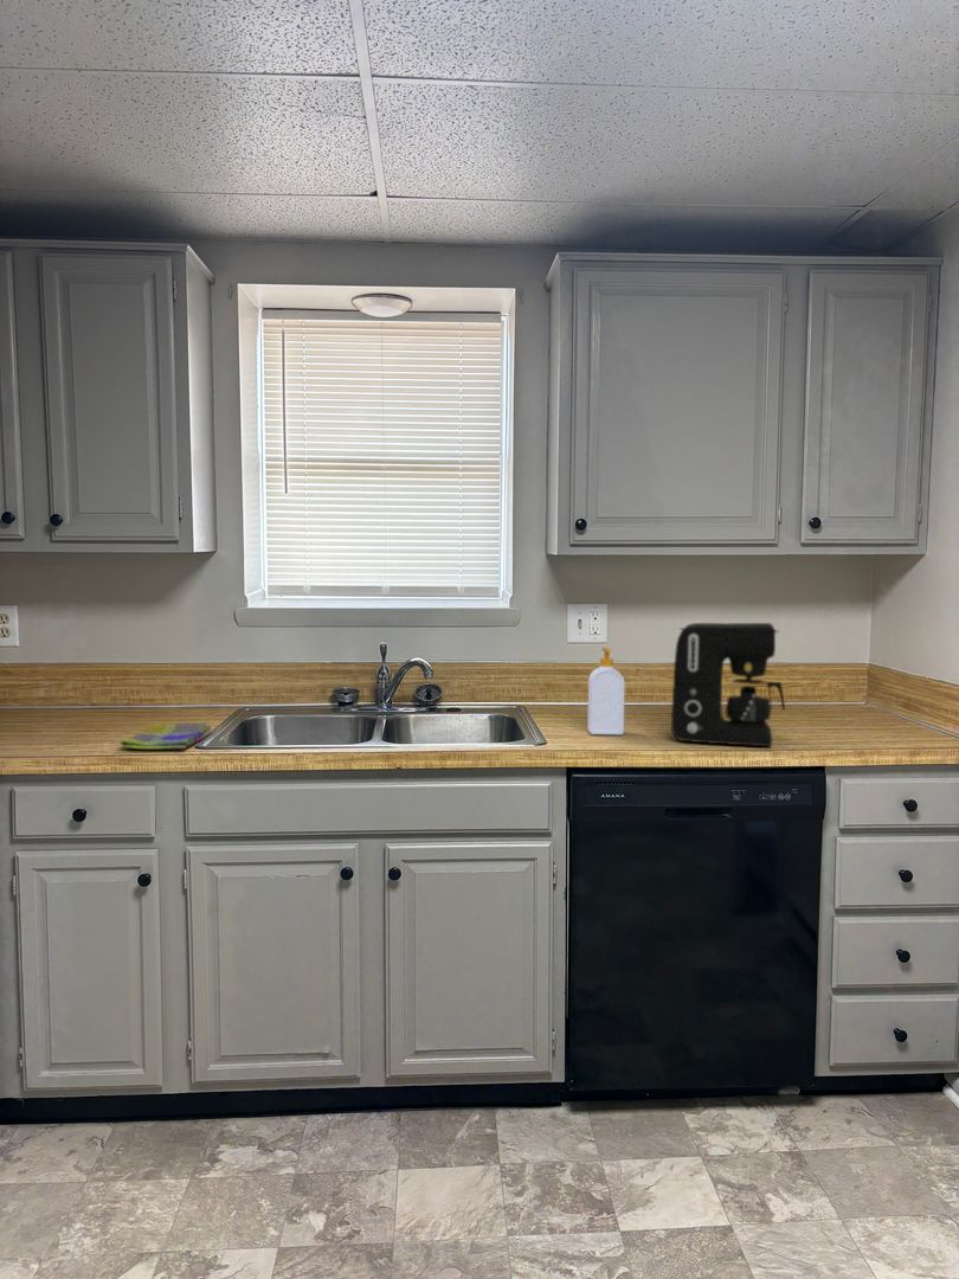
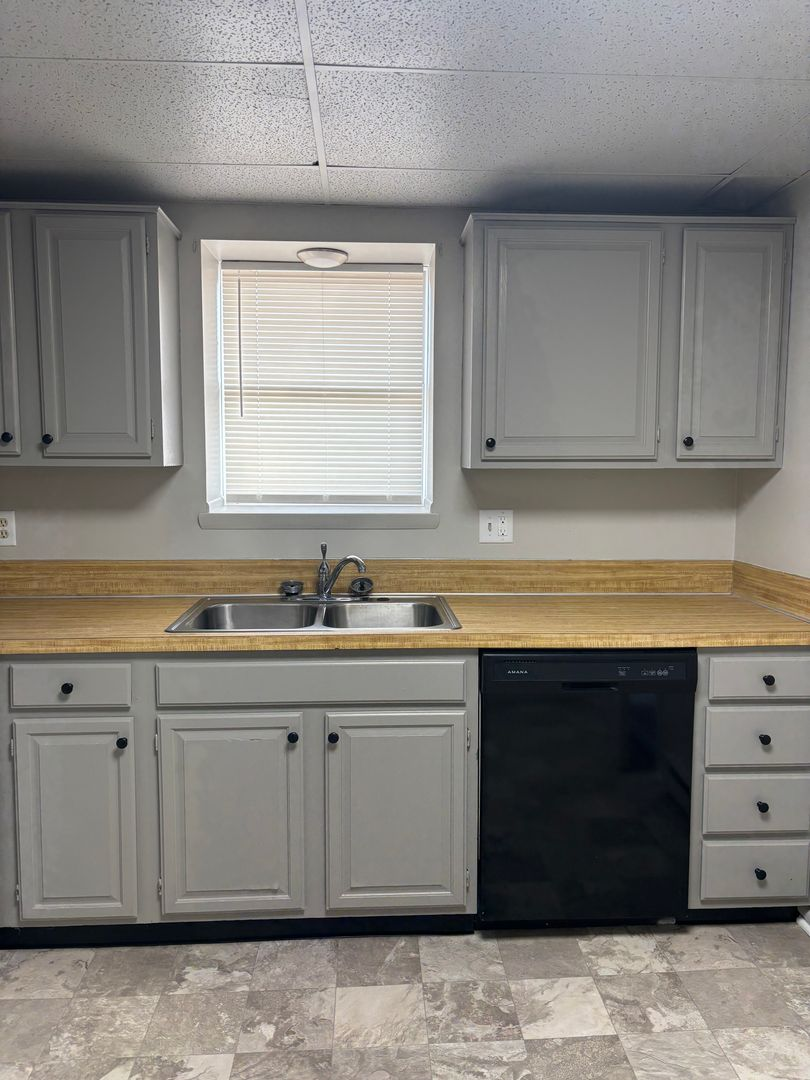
- coffee maker (732, 681)
- dish towel (167, 735)
- soap bottle (606, 690)
